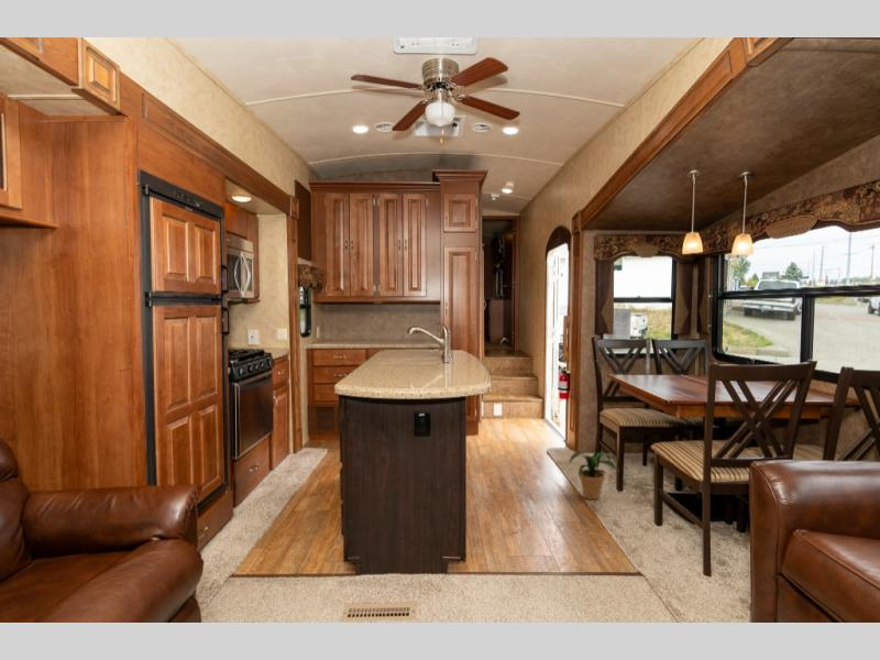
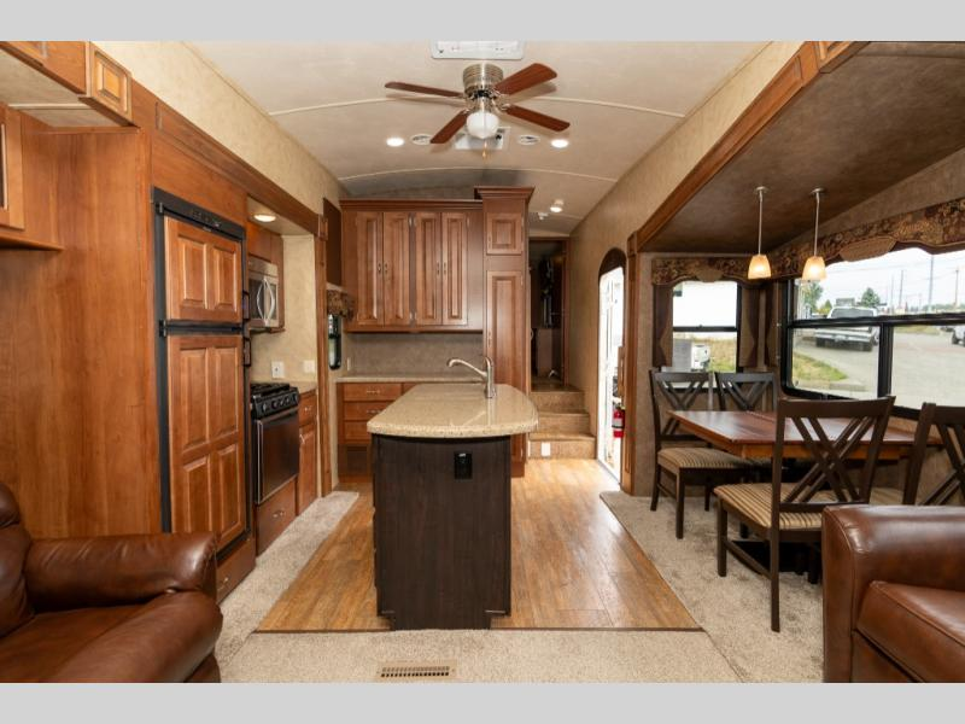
- potted plant (591, 474)
